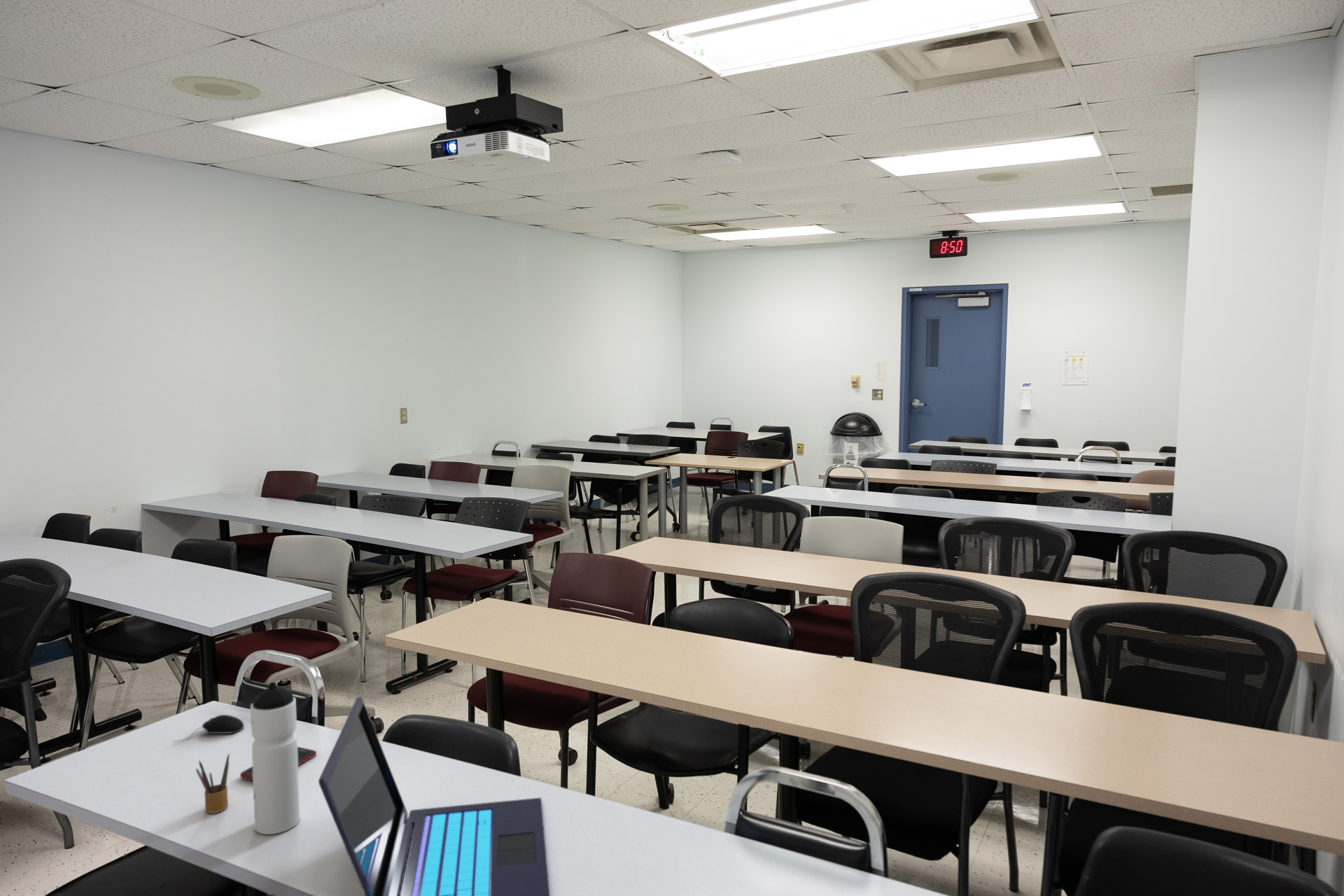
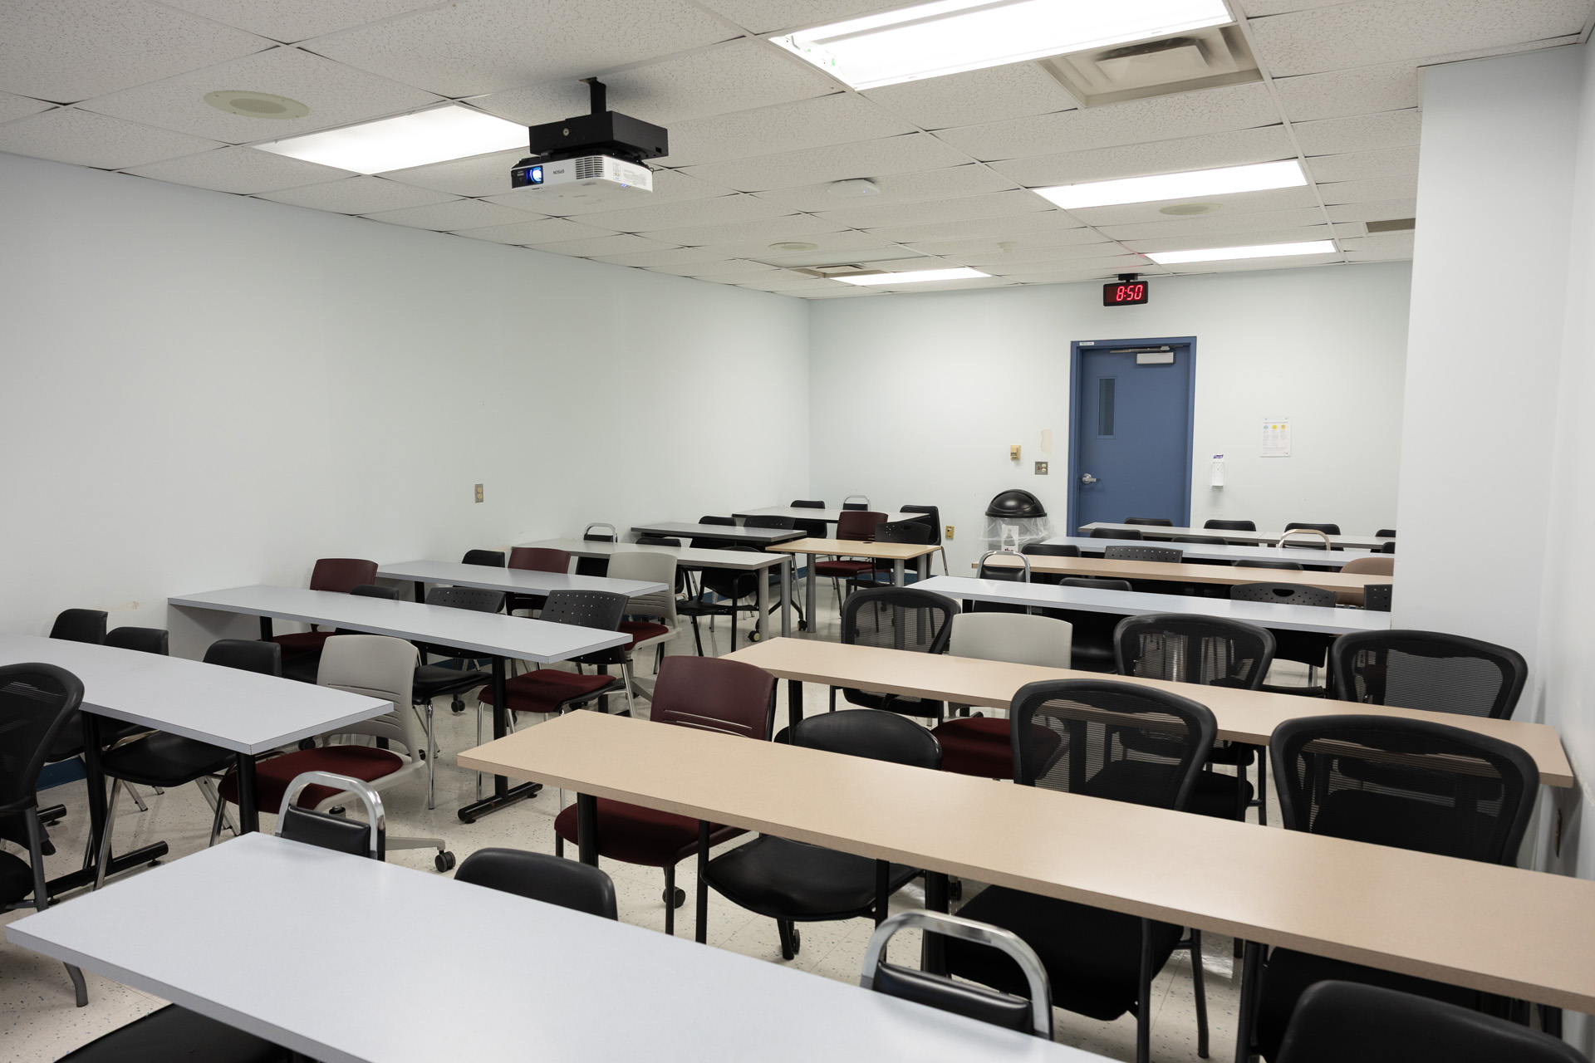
- computer mouse (210, 725)
- laptop (445, 806)
- cell phone (298, 761)
- pencil box (216, 785)
- water bottle (274, 753)
